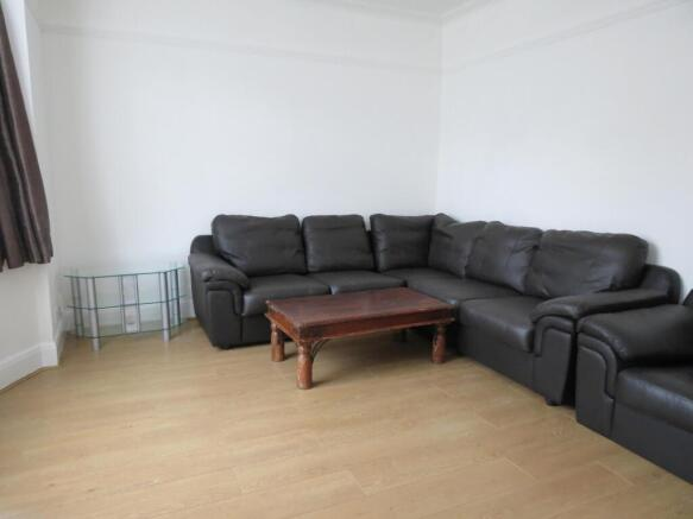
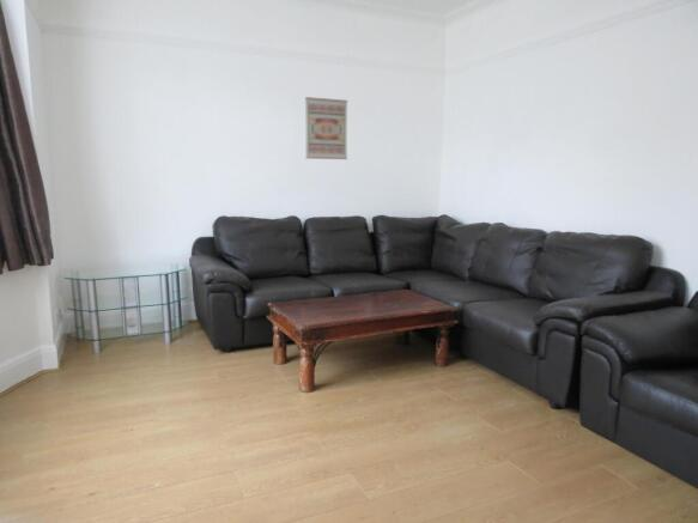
+ wall art (326, 128)
